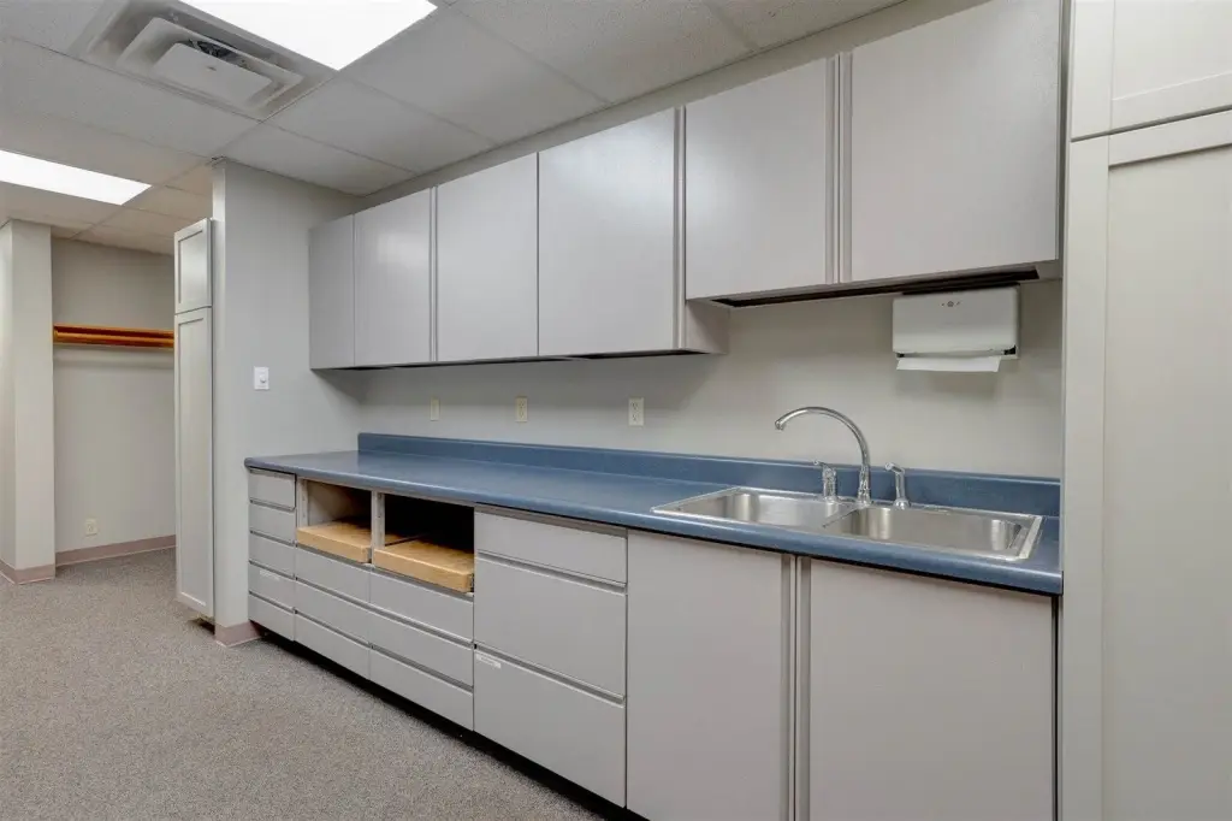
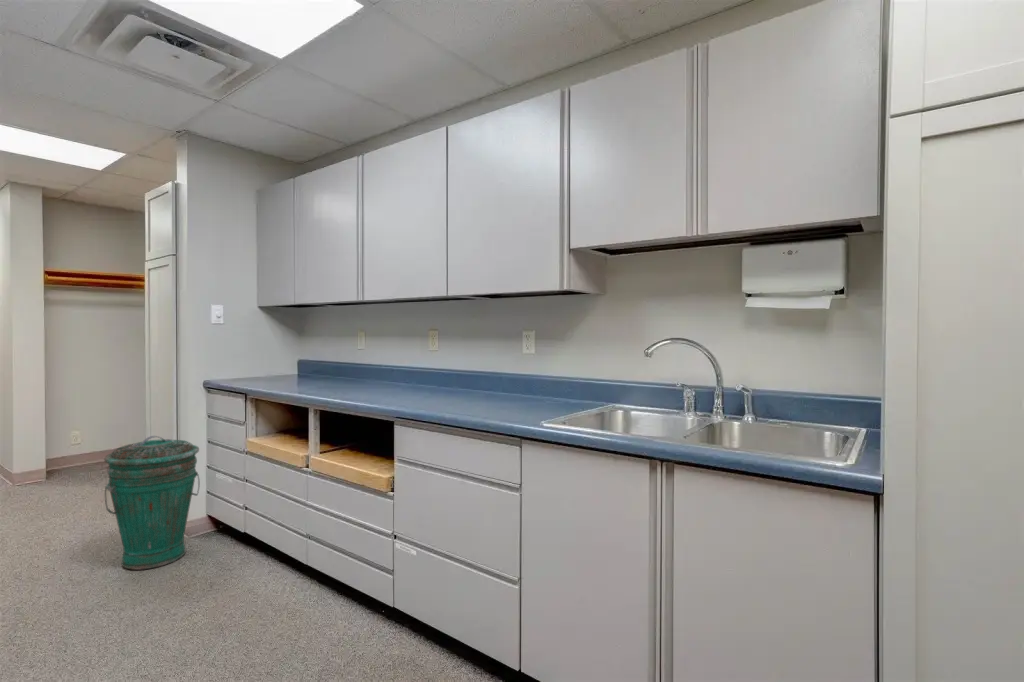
+ trash can (154, 497)
